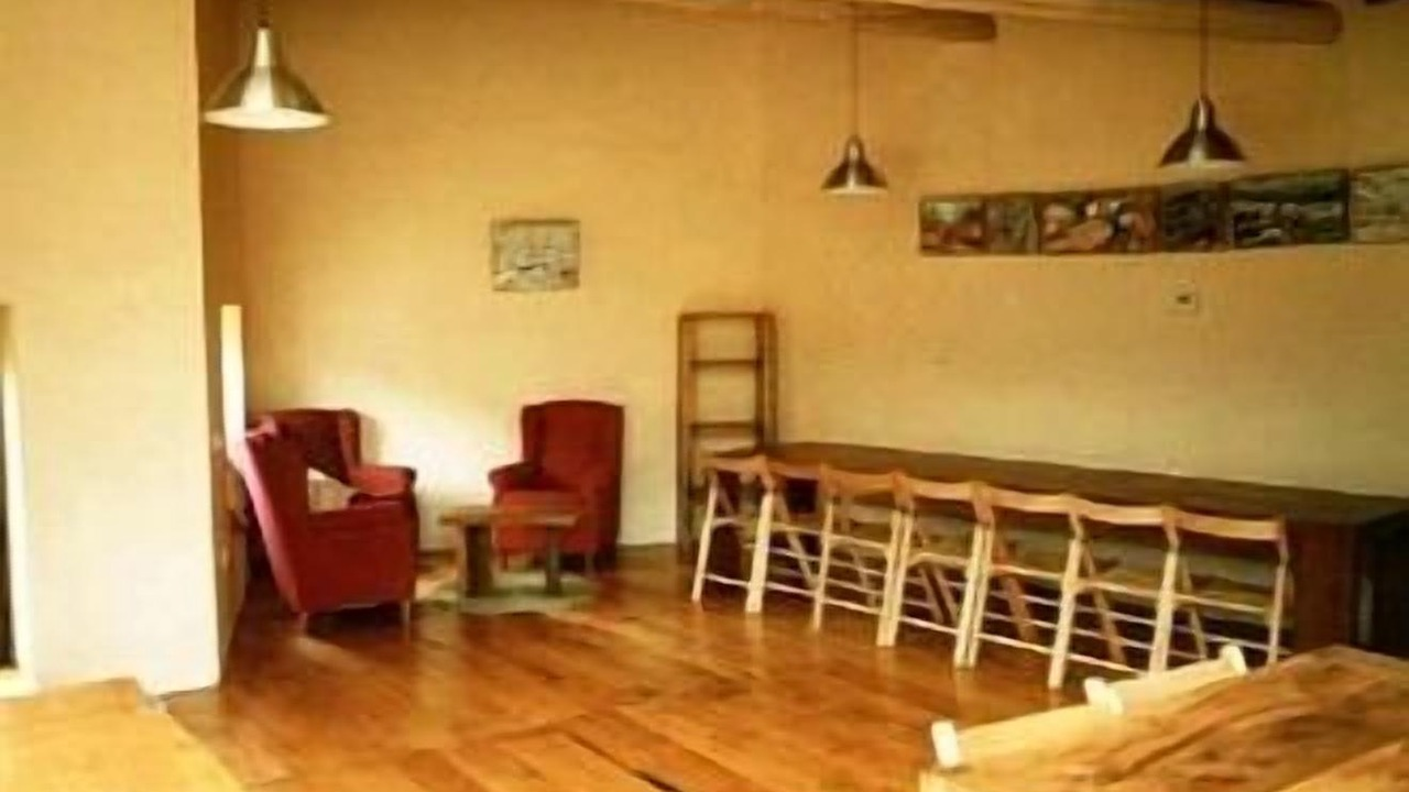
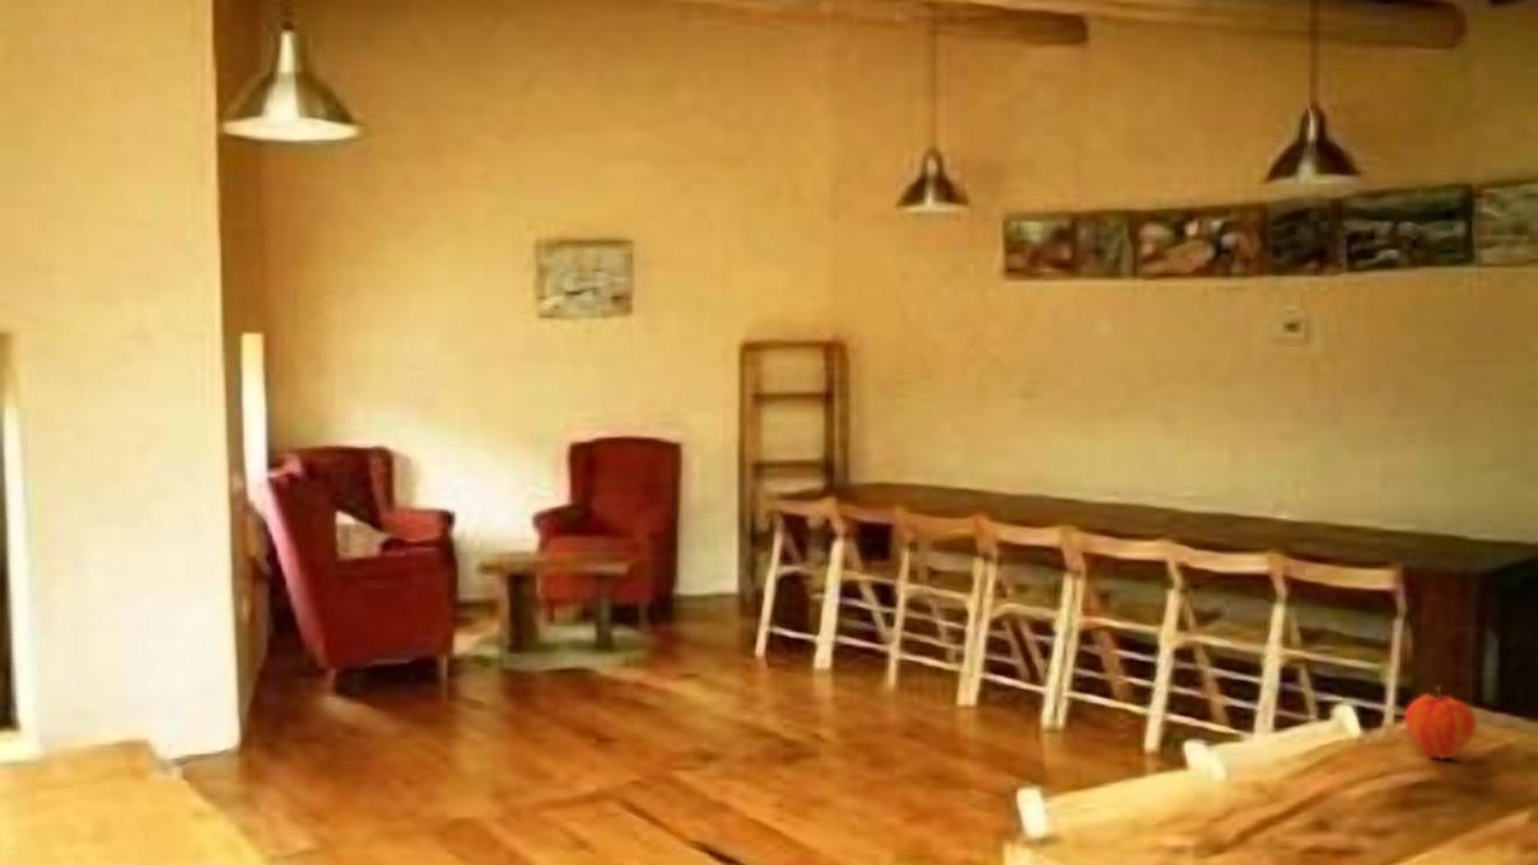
+ fruit (1439, 722)
